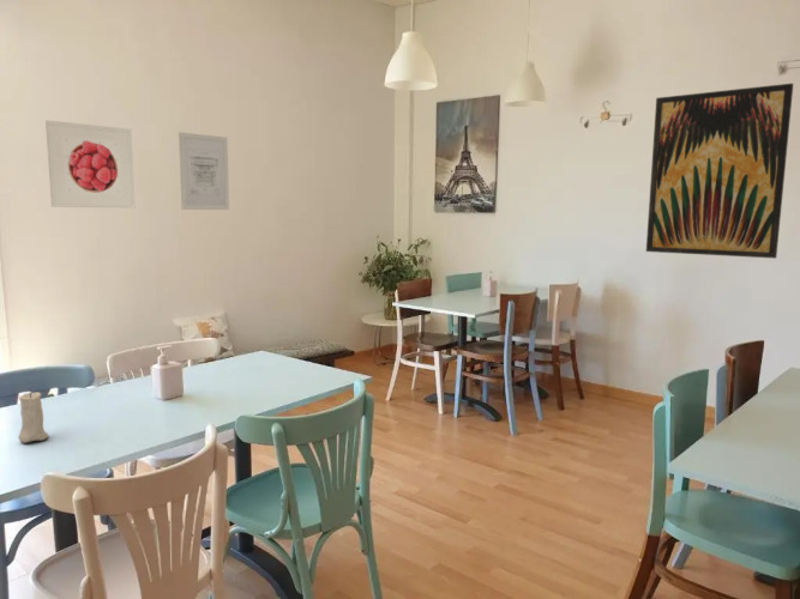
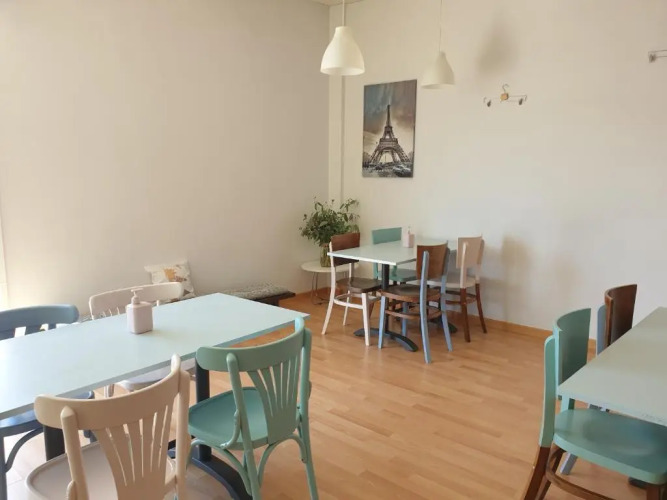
- candle (31, 415)
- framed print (92, 167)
- wall art (204, 173)
- wall art (714, 174)
